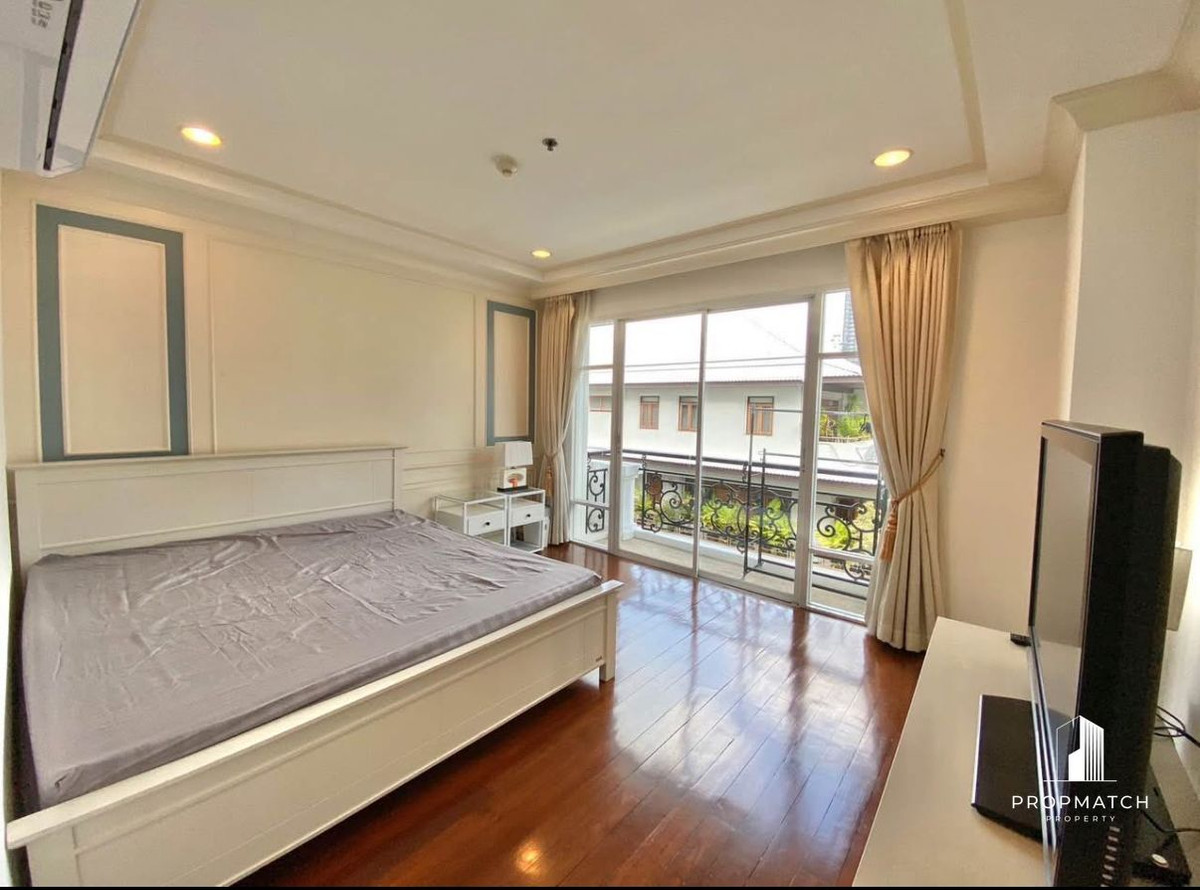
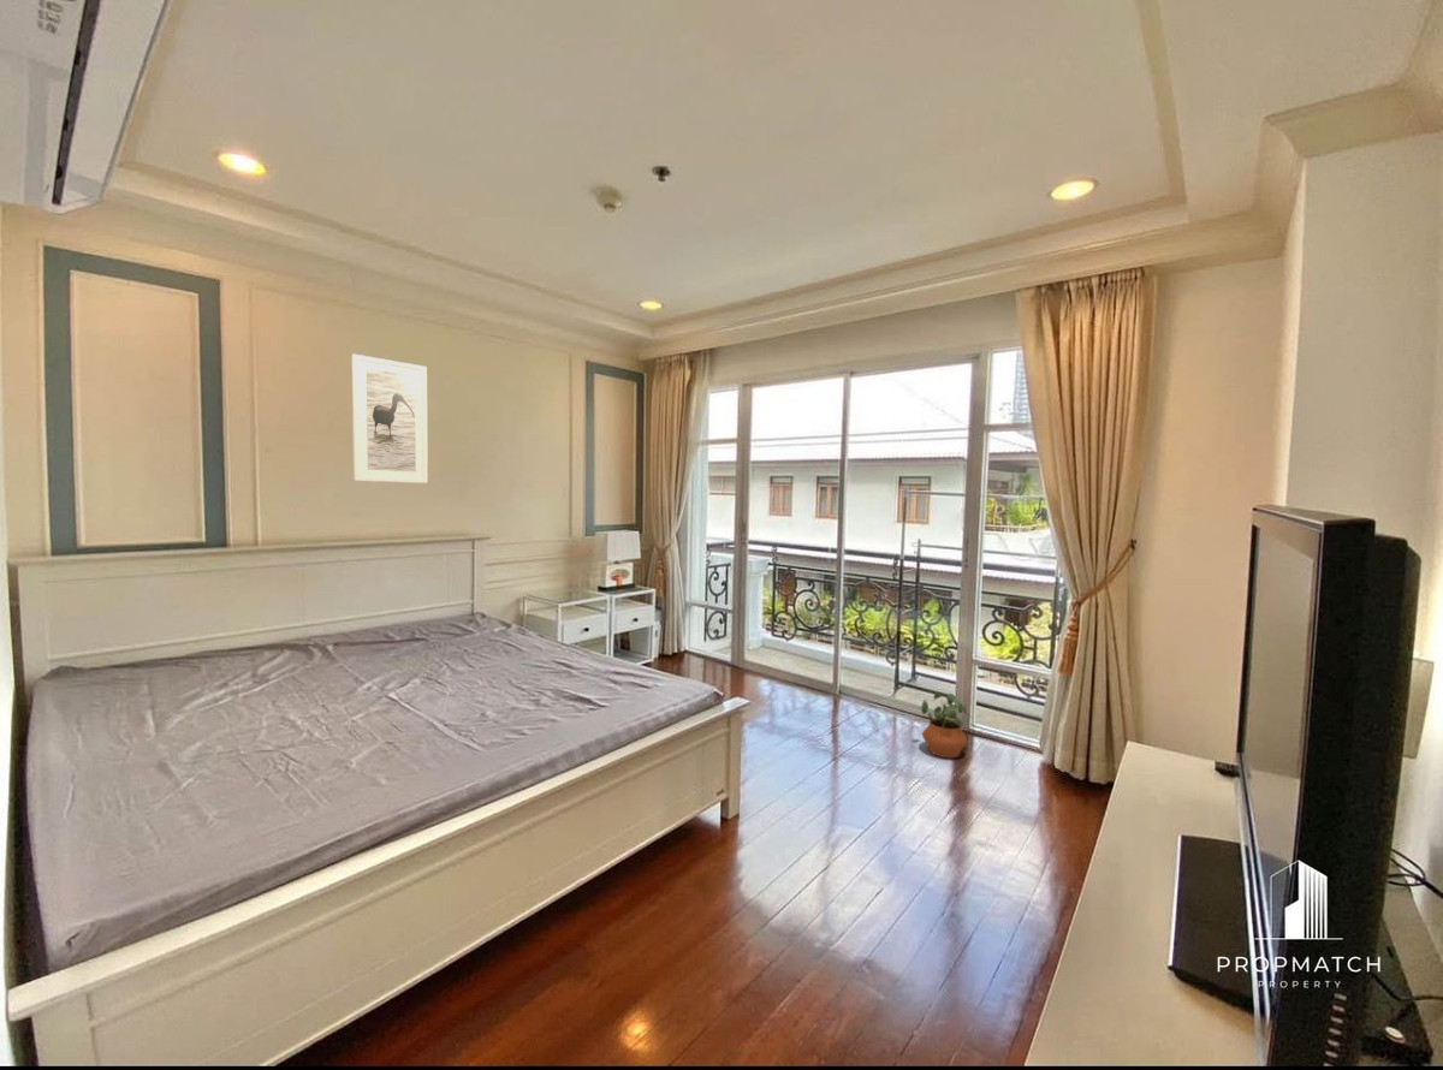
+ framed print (391, 421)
+ potted plant (946, 721)
